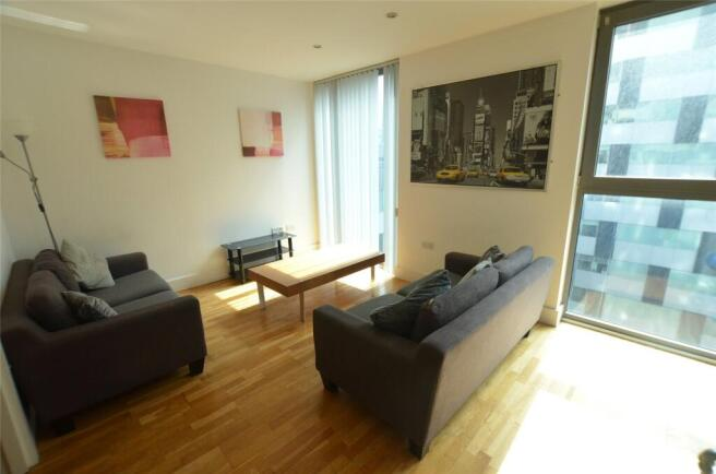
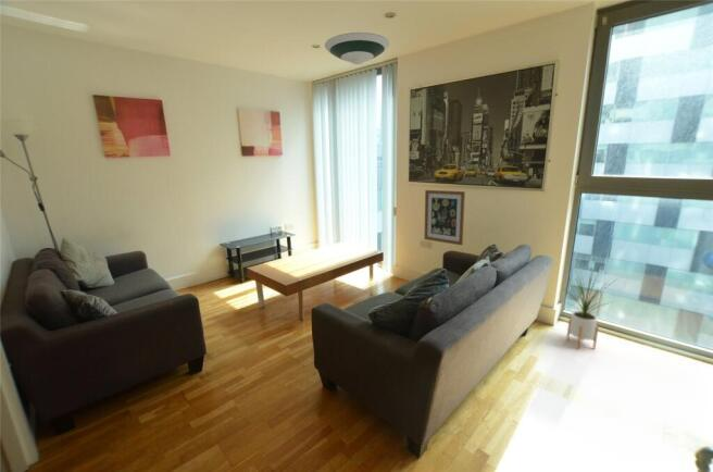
+ wall art (443, 216)
+ house plant (586, 306)
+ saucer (356, 53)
